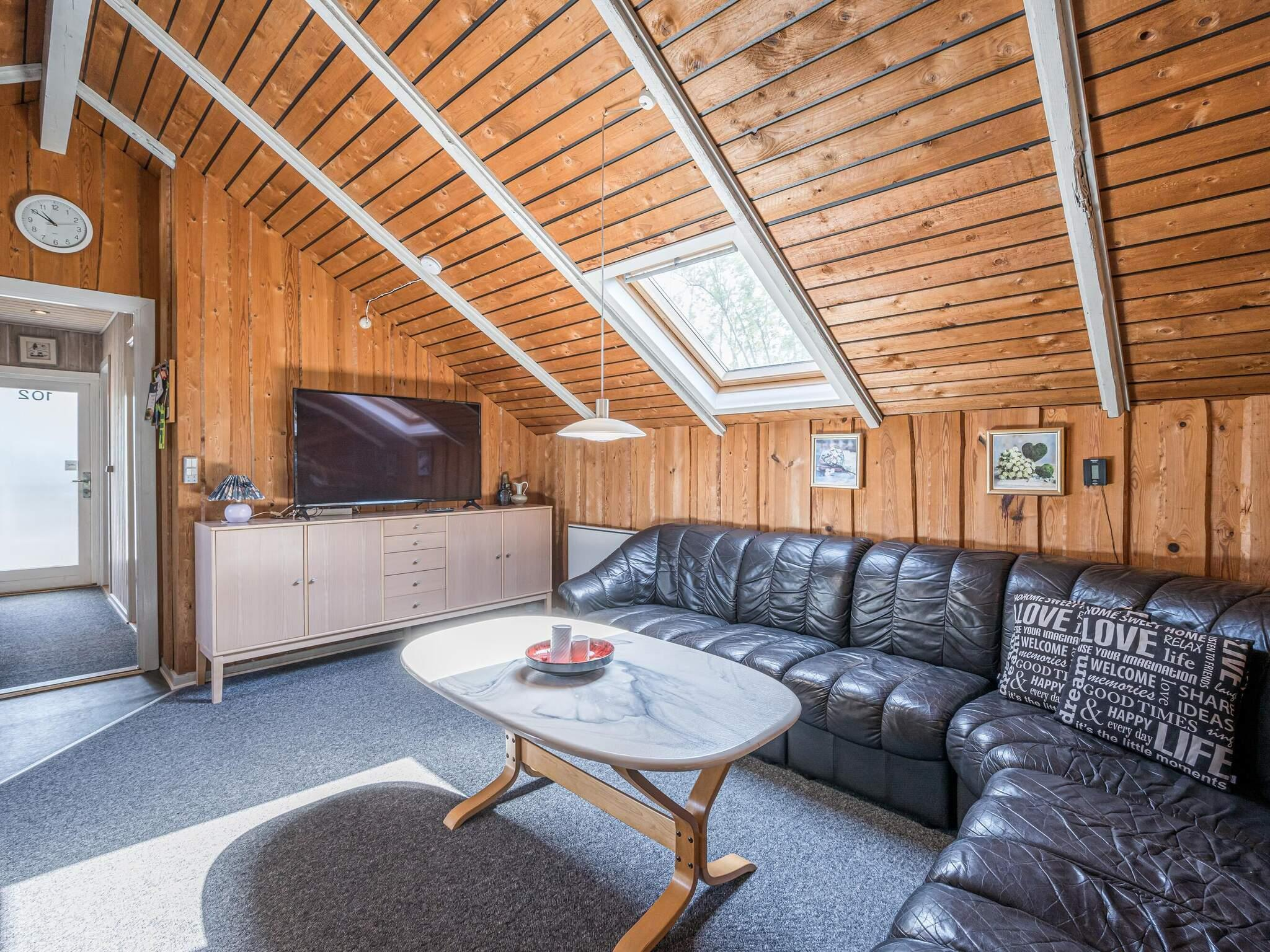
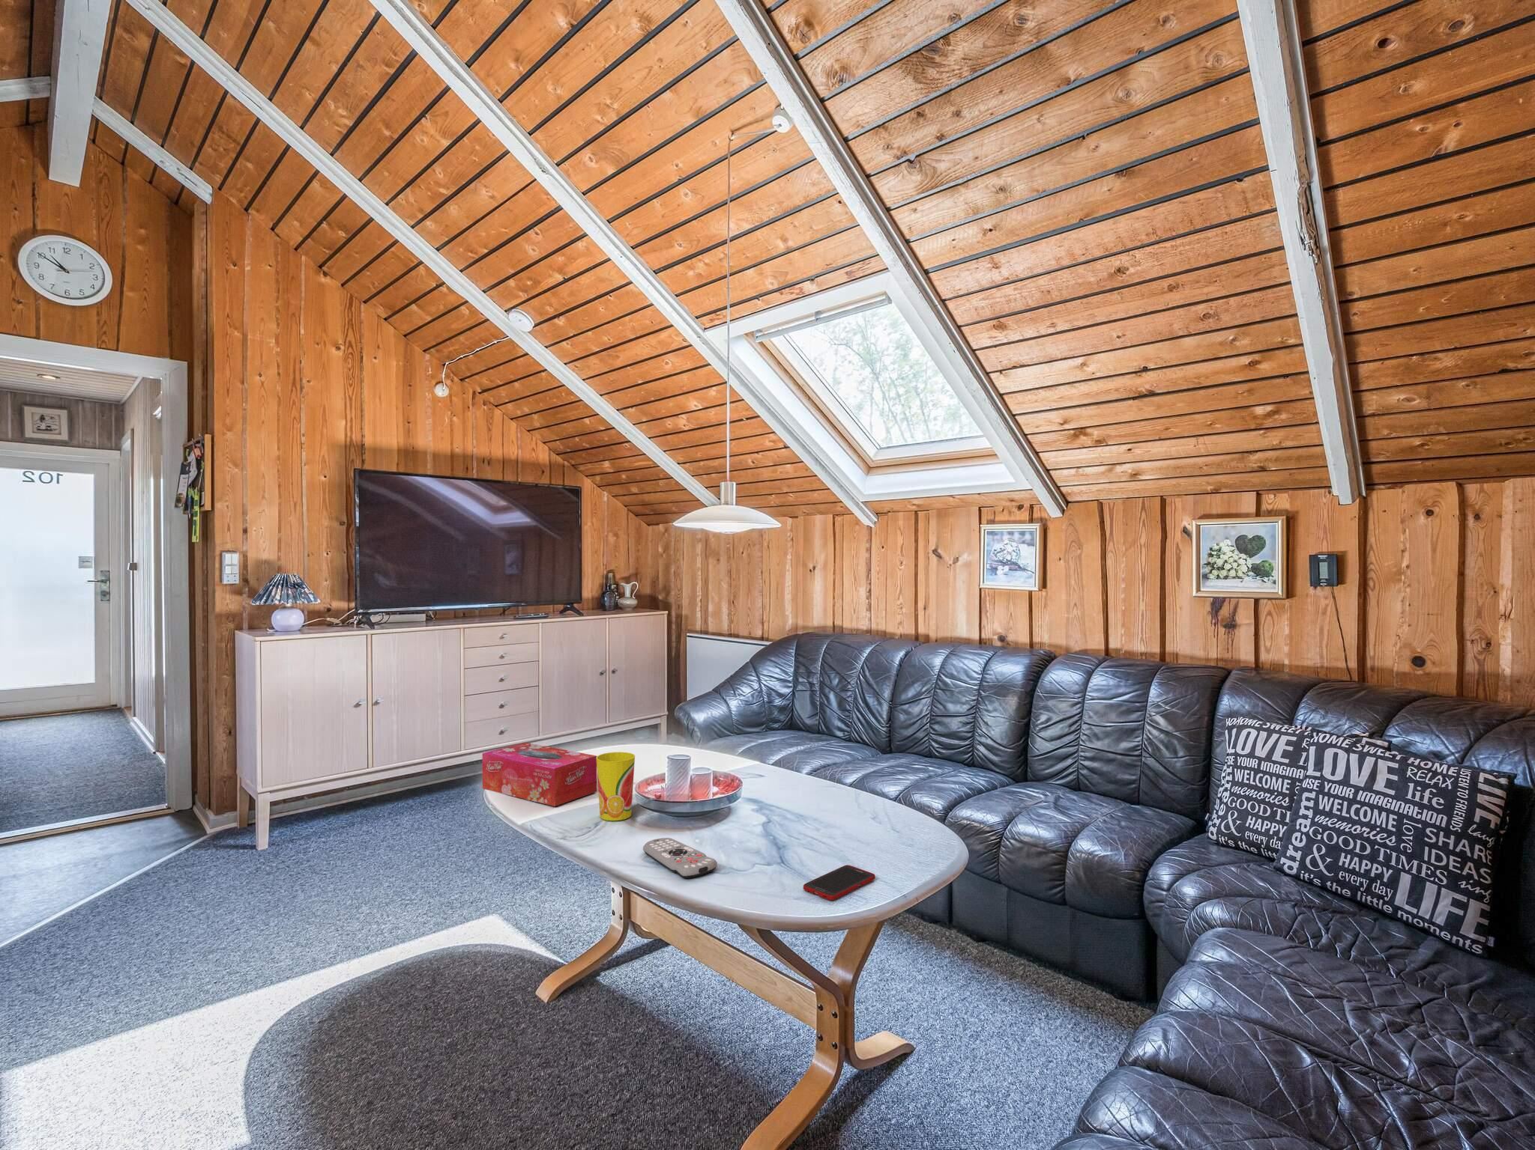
+ tissue box (539, 772)
+ cell phone (840, 882)
+ remote control (677, 856)
+ cup (615, 786)
